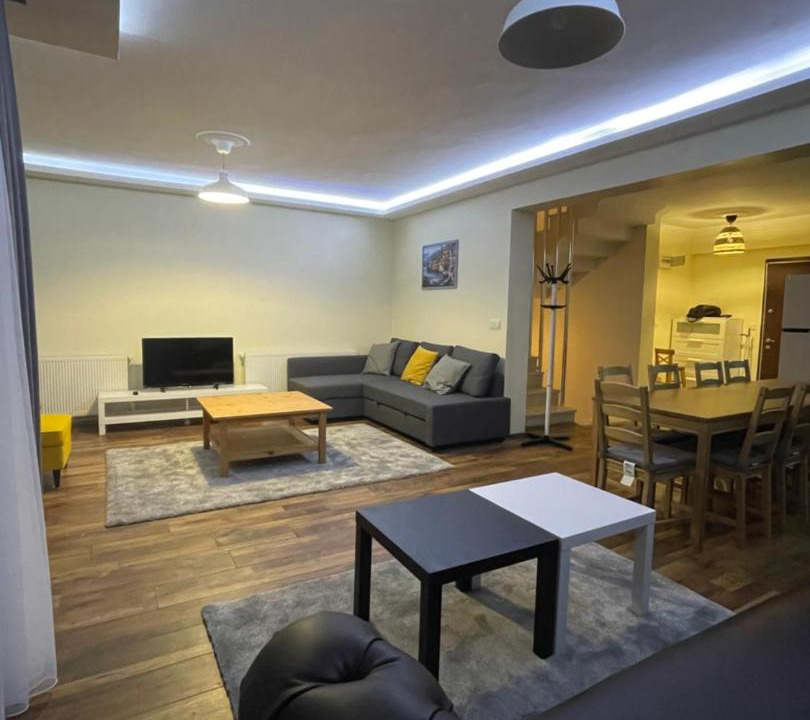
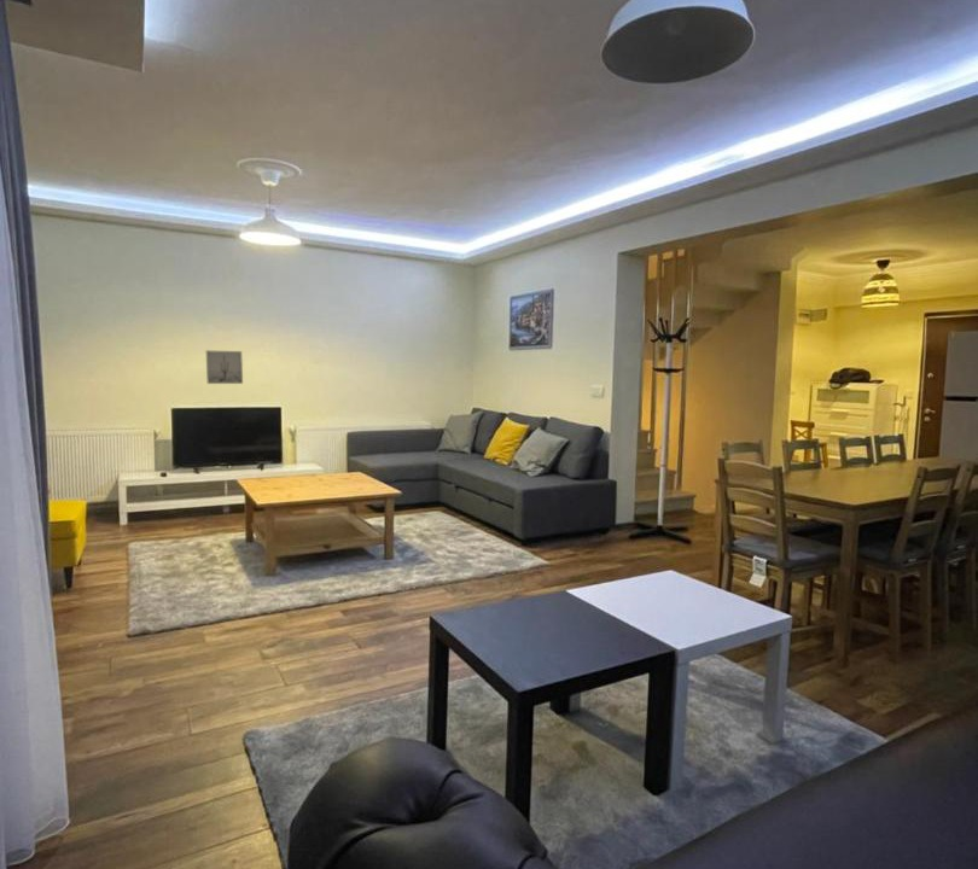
+ wall art (225, 367)
